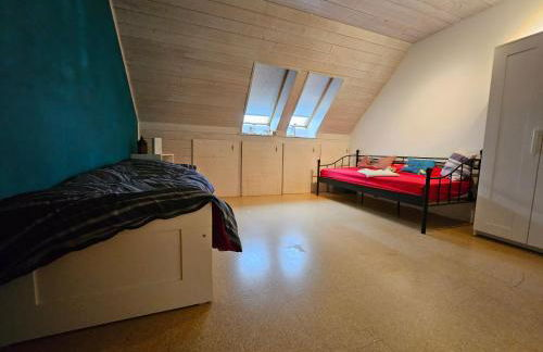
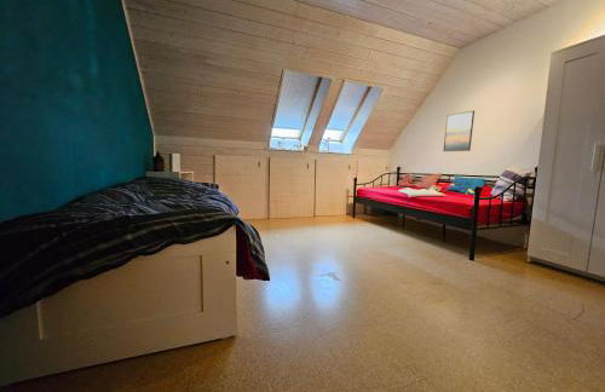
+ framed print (457, 132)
